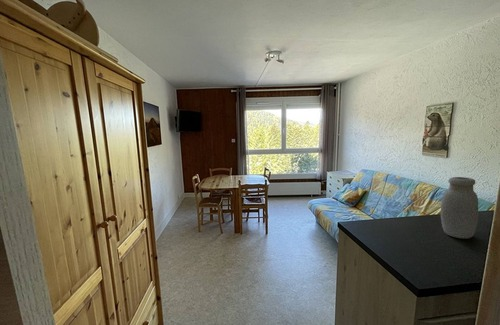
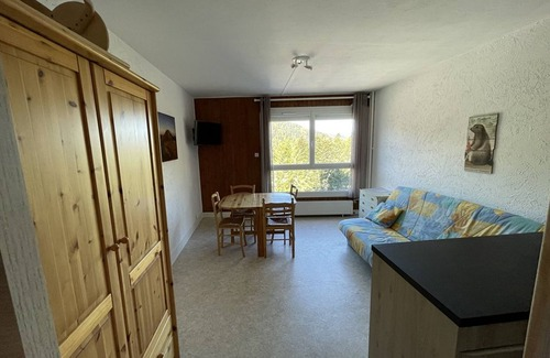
- jar (459, 206)
